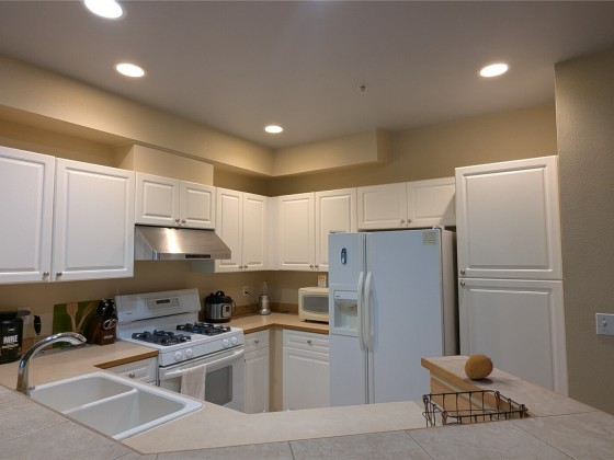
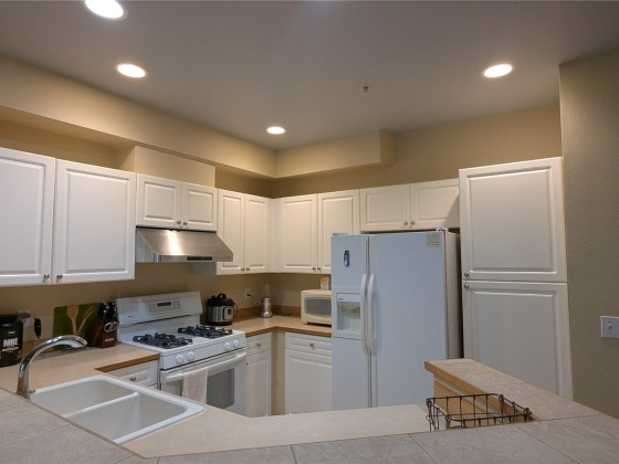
- fruit (479, 366)
